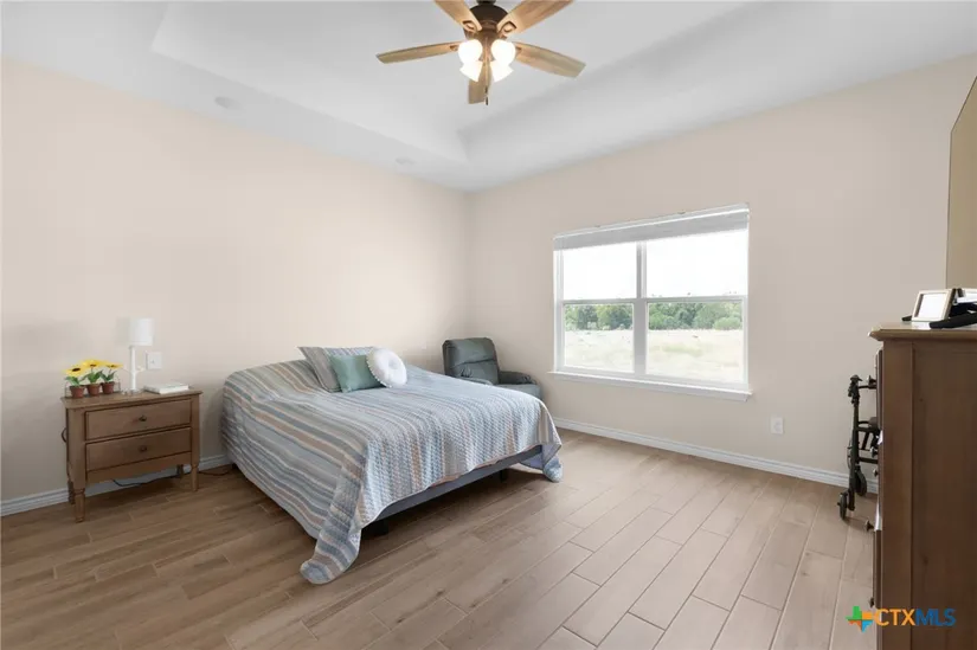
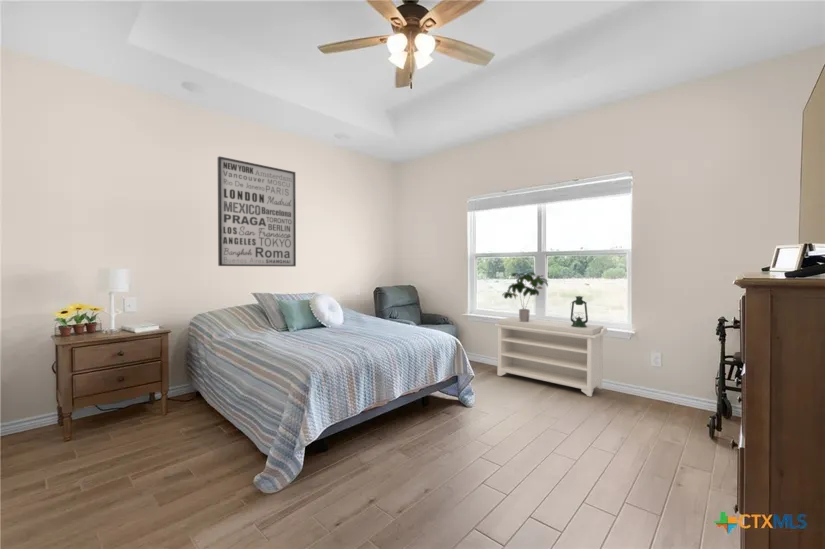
+ bench (547, 352)
+ wall art (259, 215)
+ lantern (579, 312)
+ potted plant (524, 296)
